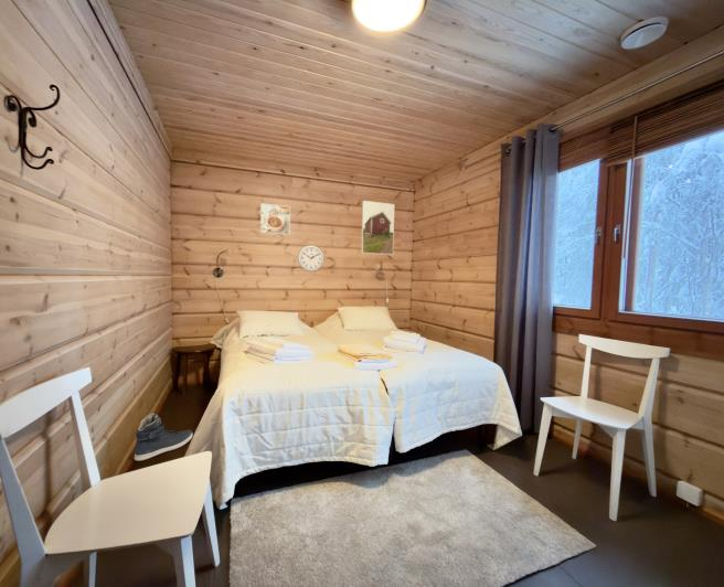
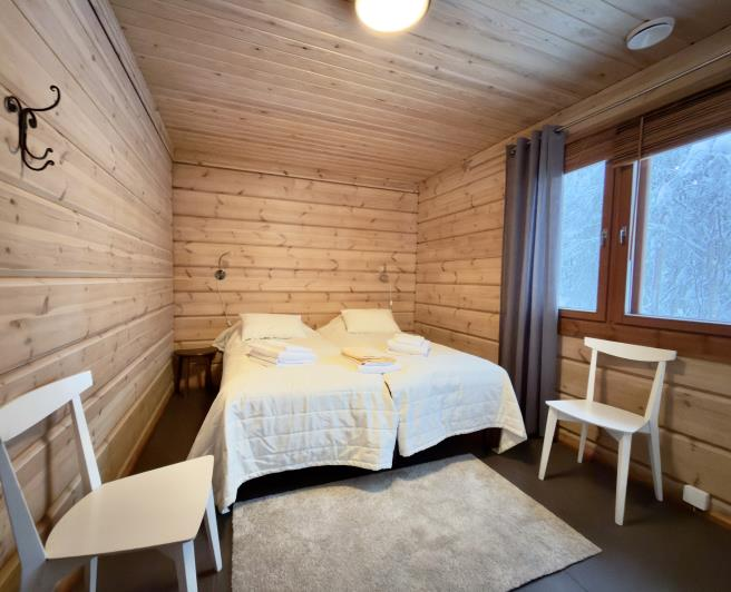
- sneaker (164, 430)
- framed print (377, 227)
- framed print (275, 218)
- wall clock (310, 258)
